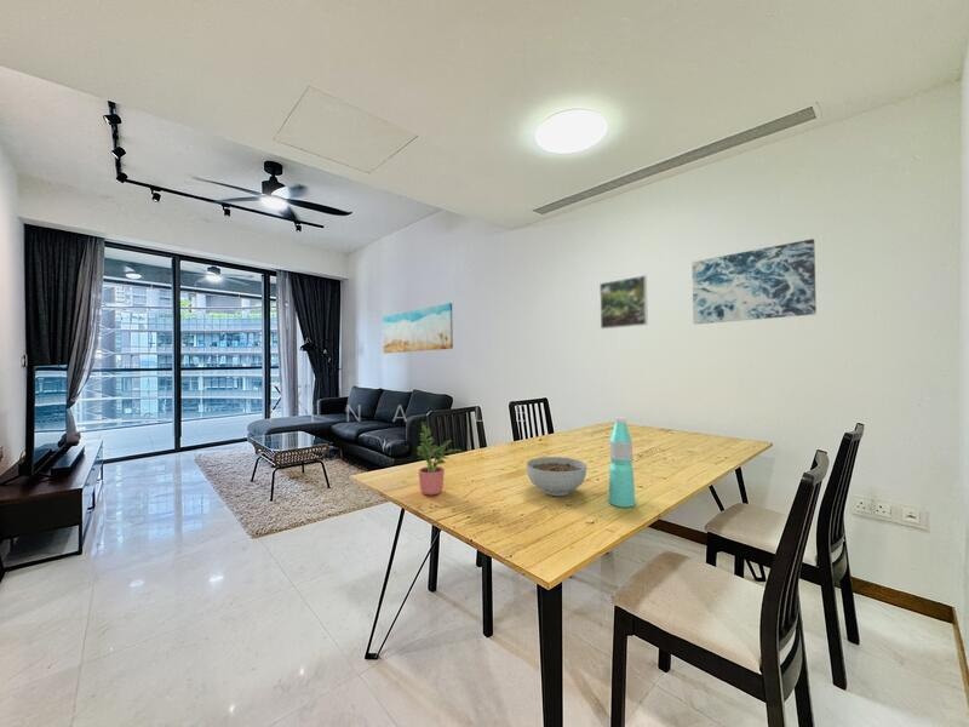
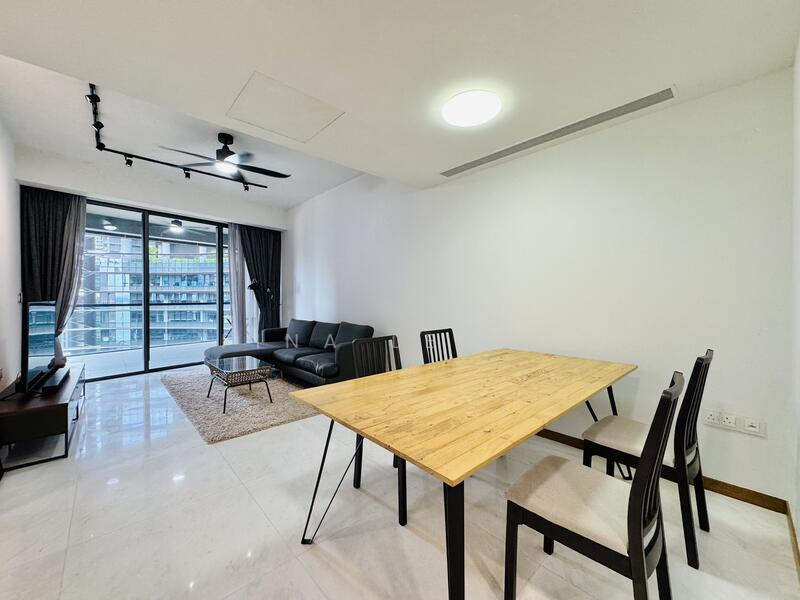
- potted plant (442, 457)
- bowl (556, 477)
- water bottle (620, 459)
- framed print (623, 303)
- wall art (414, 331)
- wall art (747, 285)
